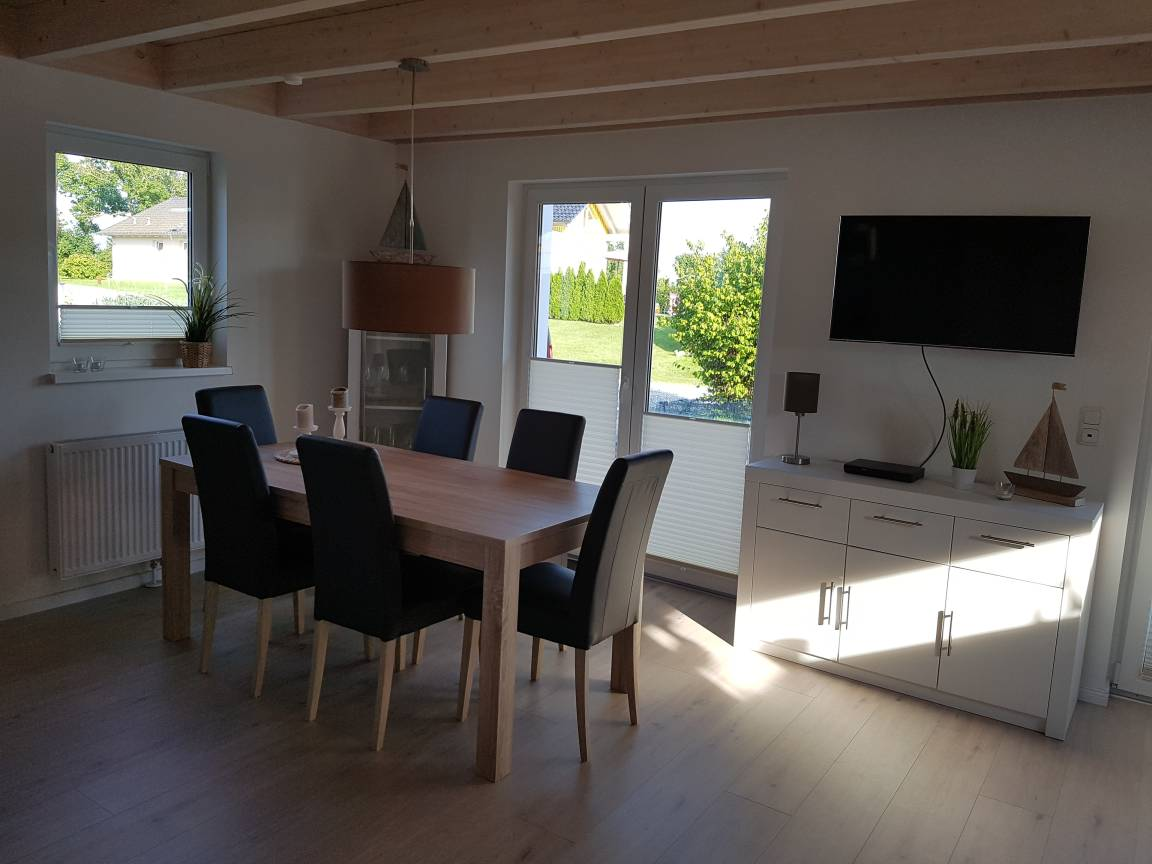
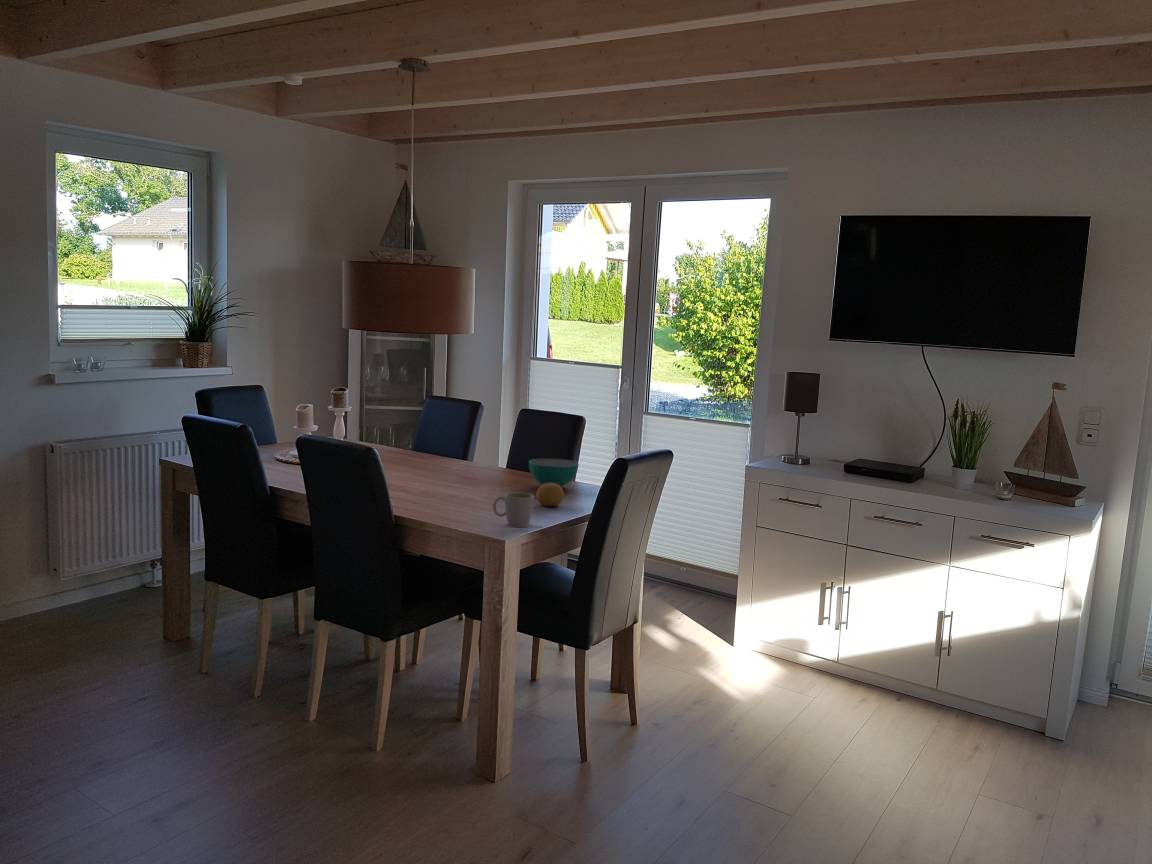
+ bowl (553, 474)
+ fruit (550, 494)
+ mug (513, 509)
